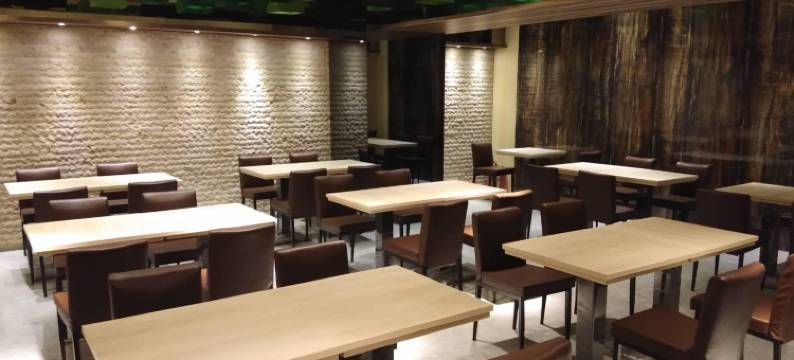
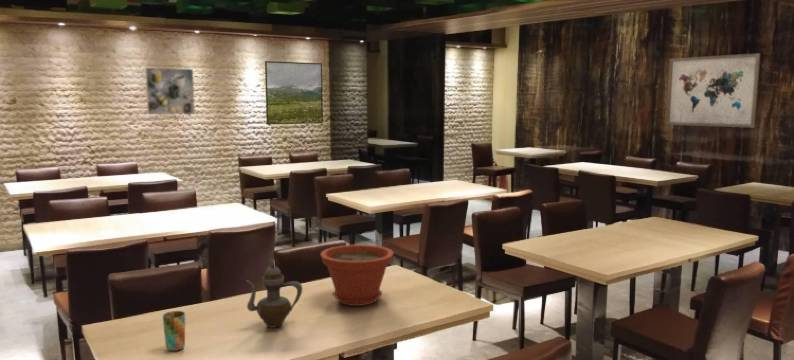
+ wall art (710, 91)
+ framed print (170, 91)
+ cup (174, 331)
+ teapot (274, 292)
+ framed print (294, 93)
+ plant pot (357, 276)
